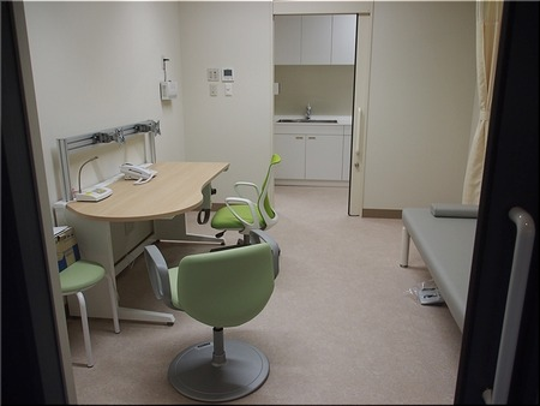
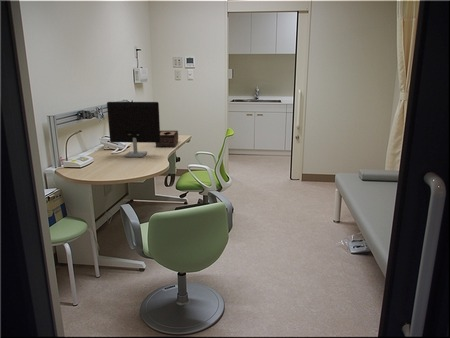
+ tissue box (167, 138)
+ computer monitor (133, 129)
